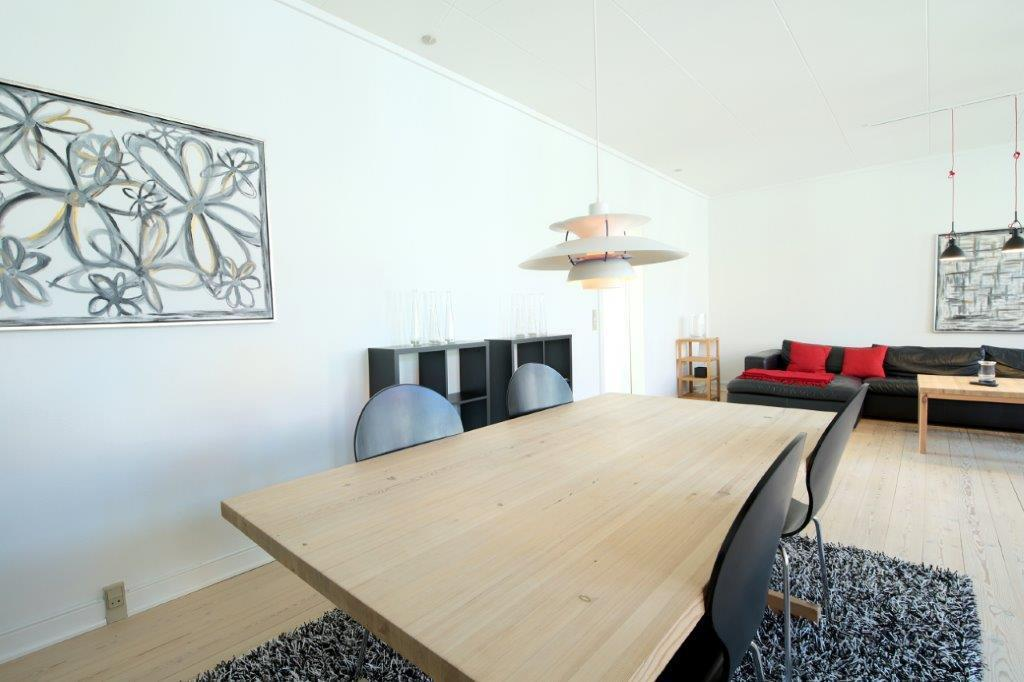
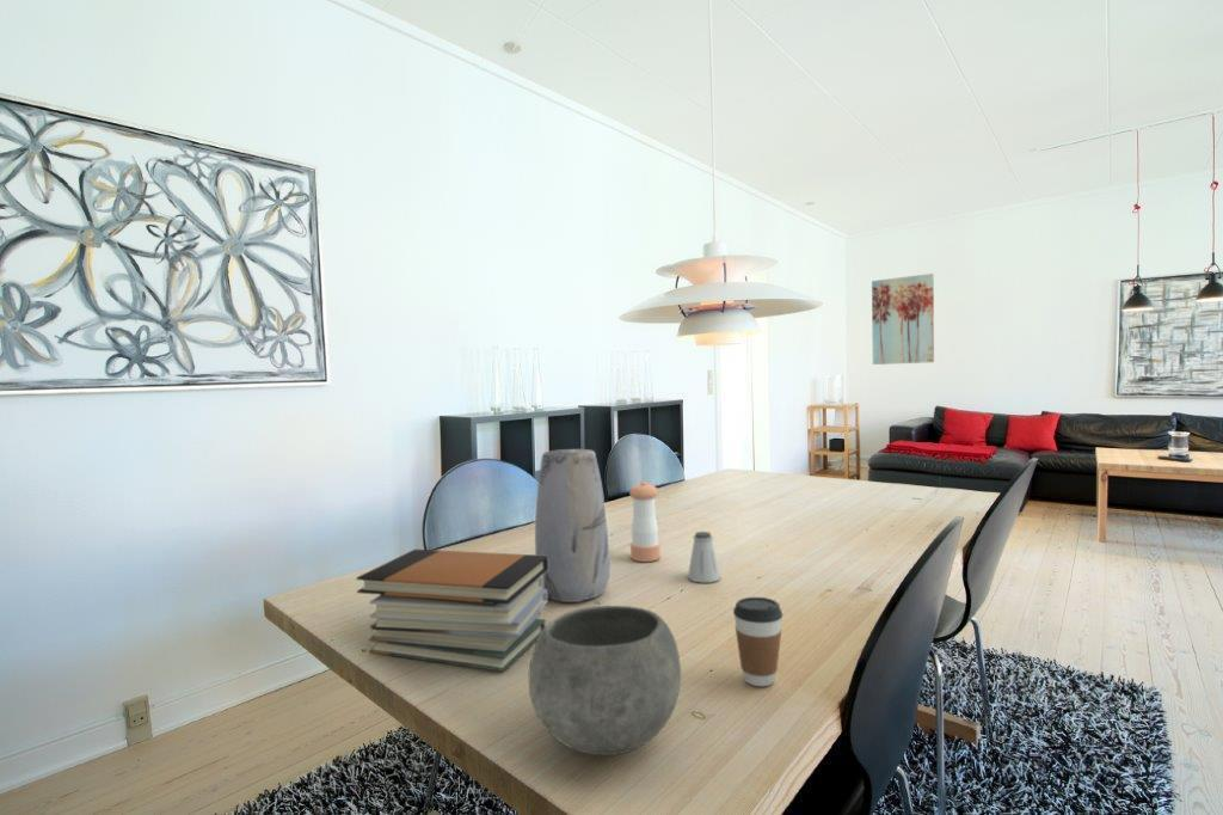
+ bowl (606, 680)
+ coffee cup (757, 641)
+ vase (571, 522)
+ wall art (902, 320)
+ saltshaker (703, 554)
+ pepper shaker (644, 519)
+ book stack (460, 603)
